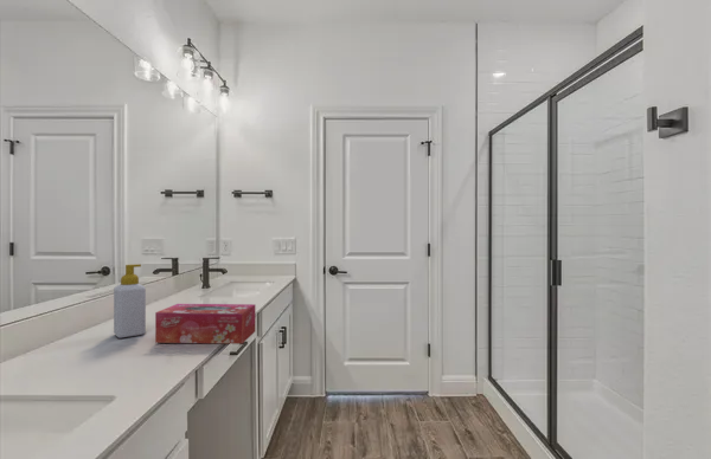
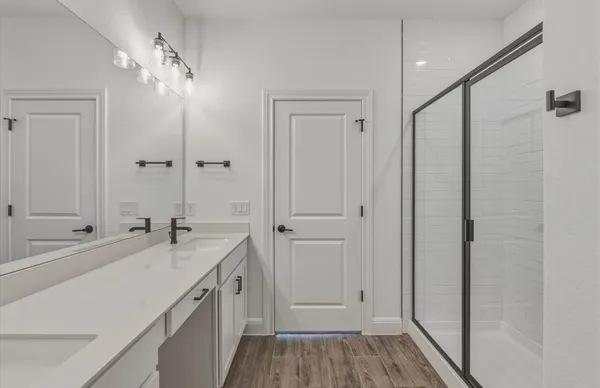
- tissue box (207, 322)
- soap bottle (129, 299)
